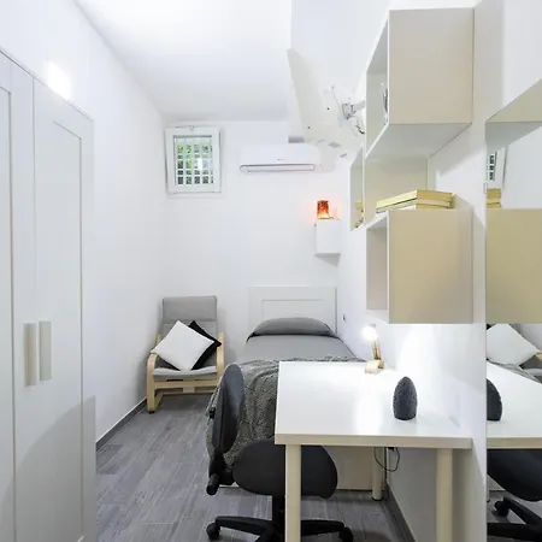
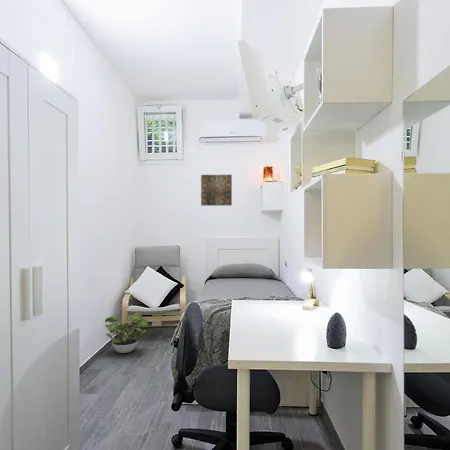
+ wall art (216, 190)
+ potted plant (126, 332)
